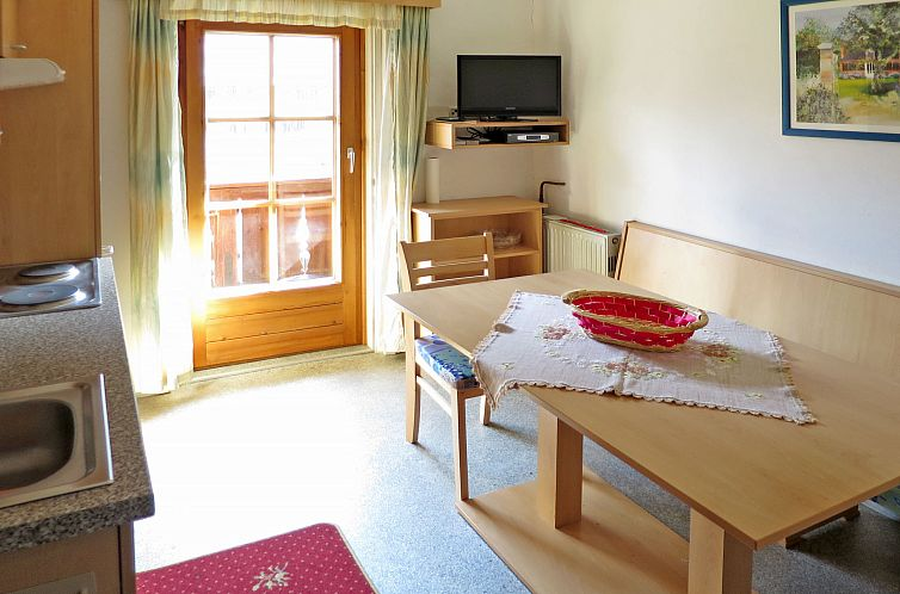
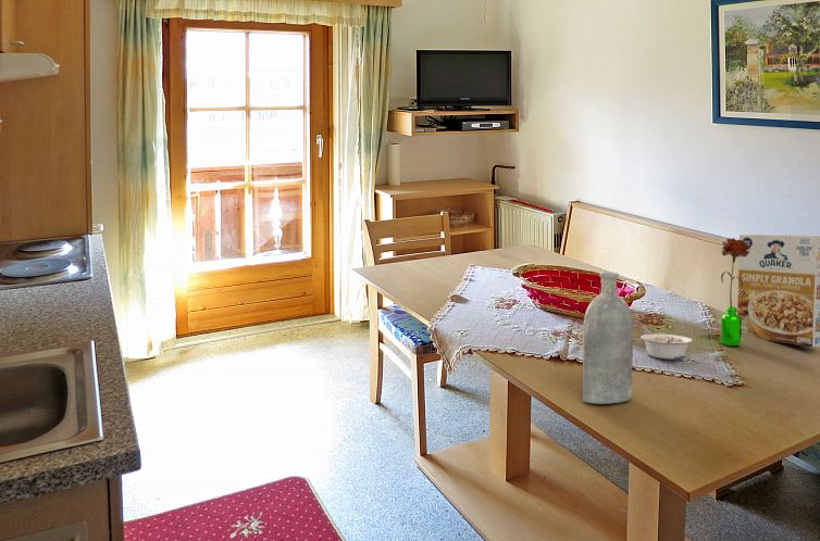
+ legume (667, 345)
+ flower (731, 290)
+ cereal box (781, 288)
+ bottle (608, 337)
